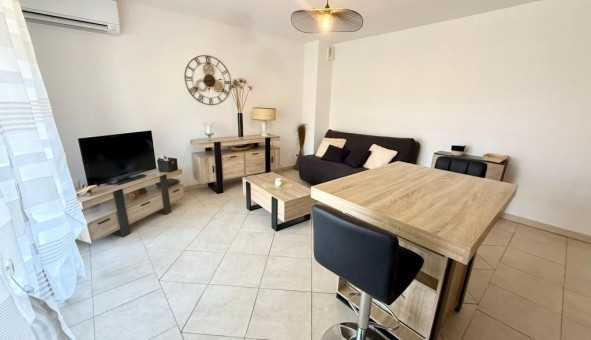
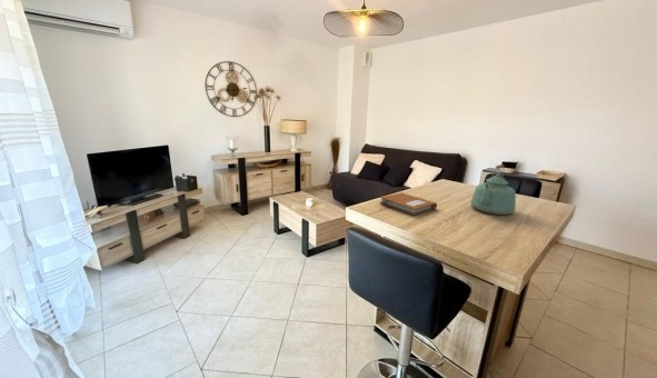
+ notebook (408, 202)
+ kettle (494, 188)
